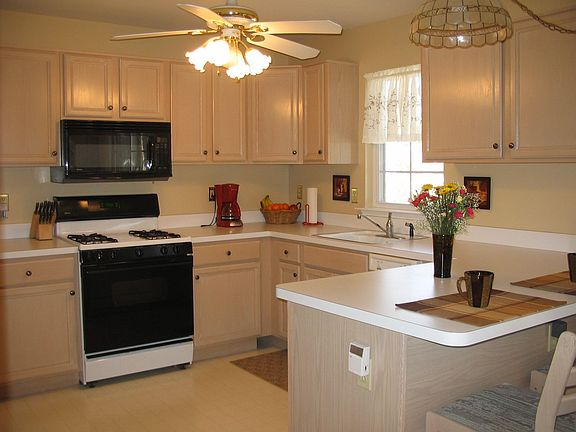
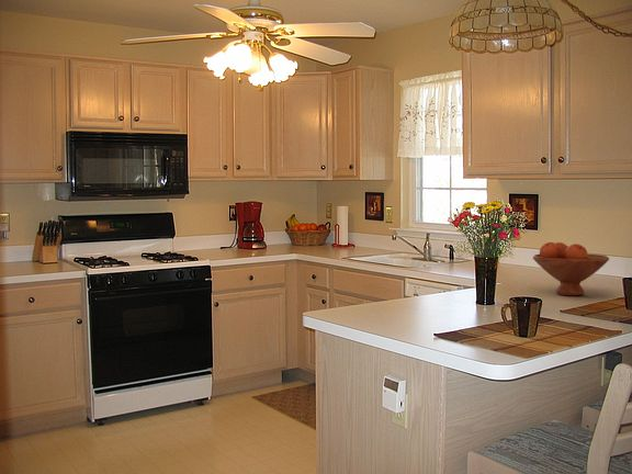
+ fruit bowl (569, 268)
